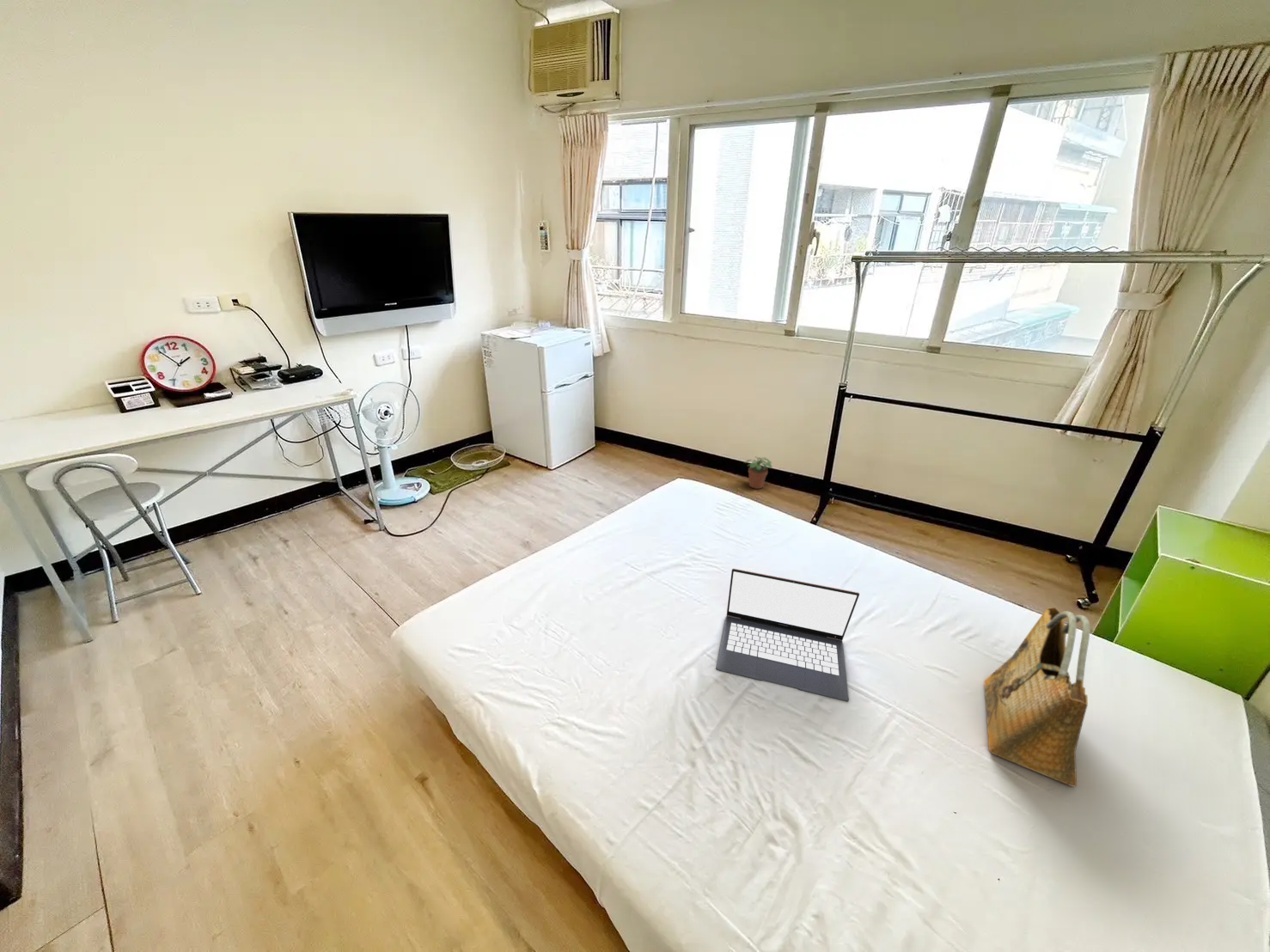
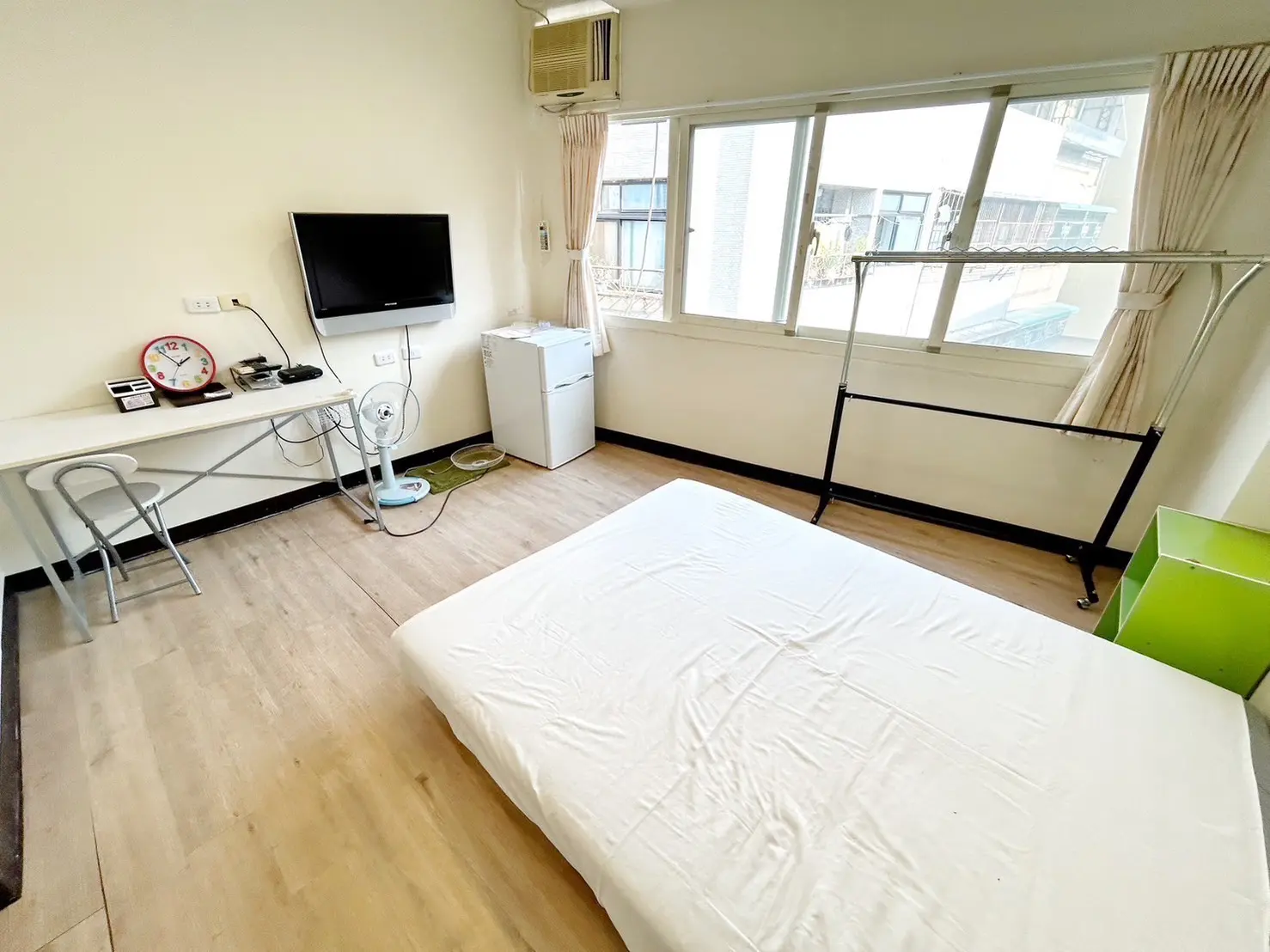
- grocery bag (1051, 678)
- potted plant (757, 473)
- laptop (787, 626)
